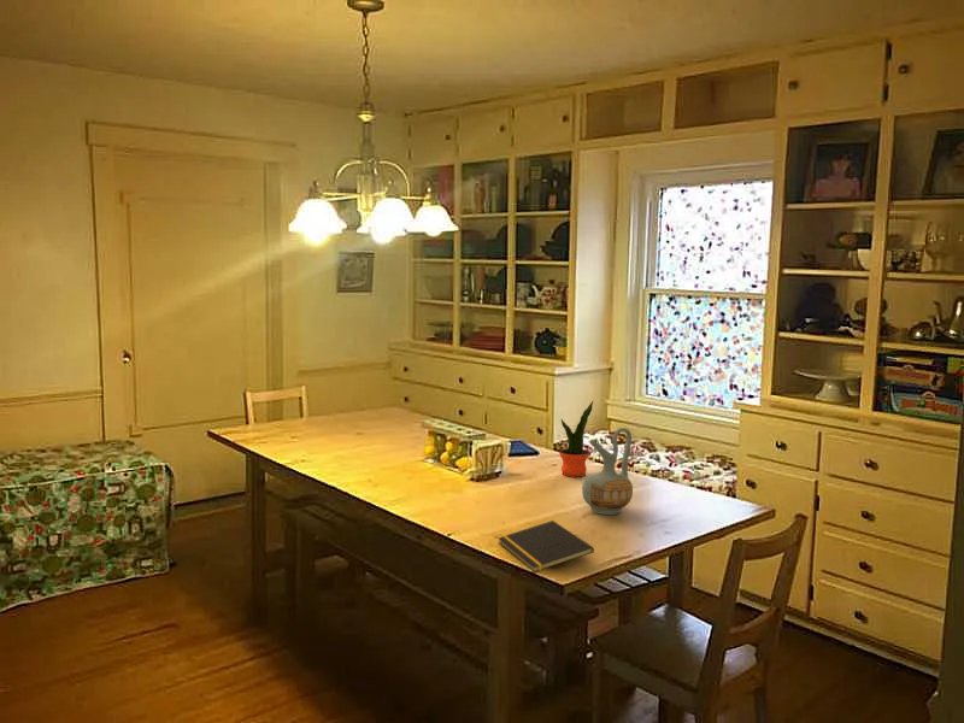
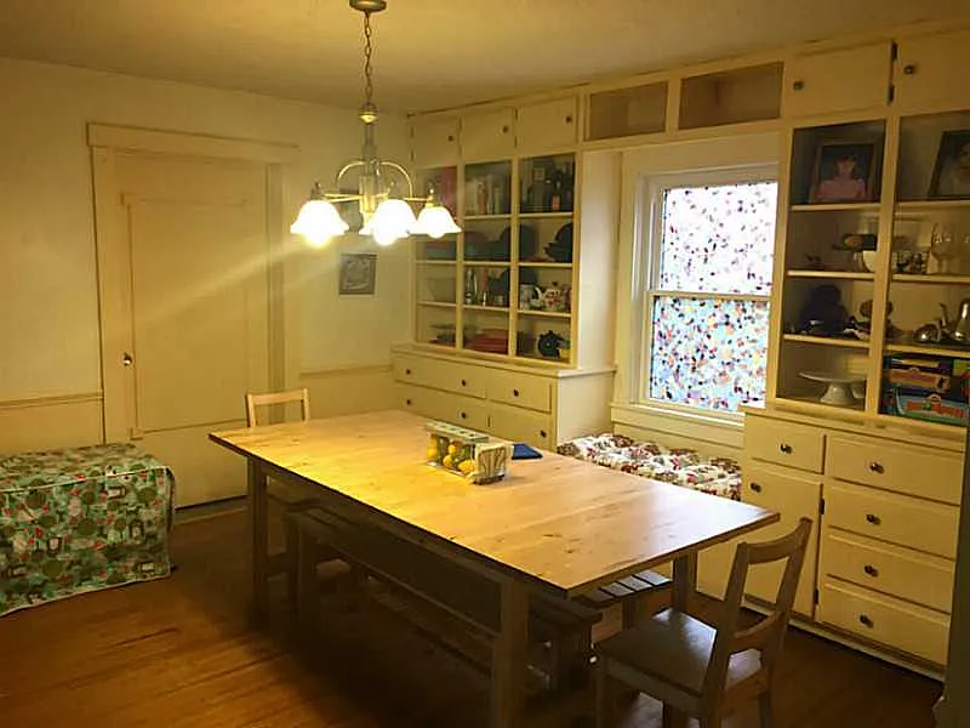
- notepad (543, 545)
- potted plant (577, 437)
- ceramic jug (607, 470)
